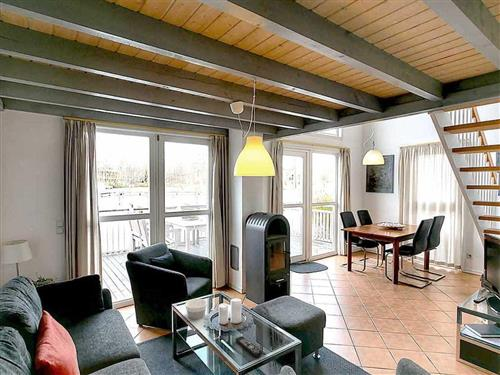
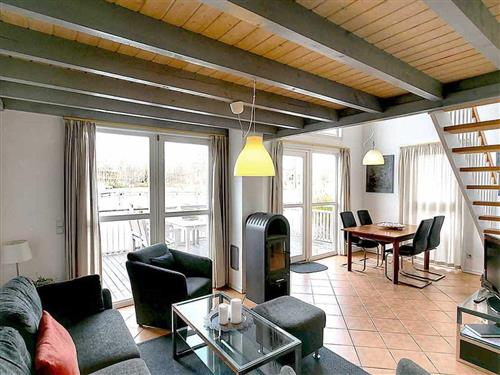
- remote control (248, 346)
- bowl (196, 309)
